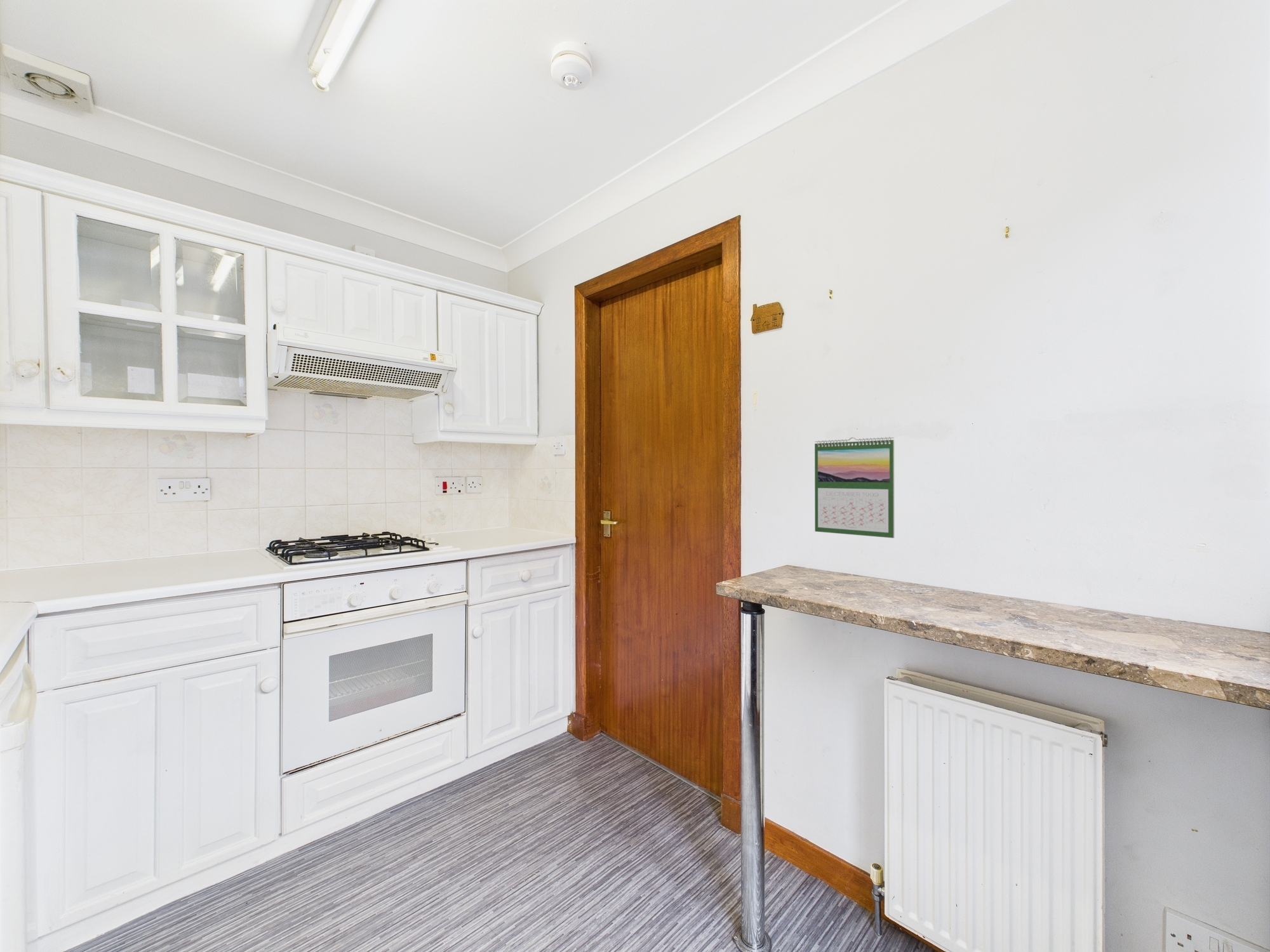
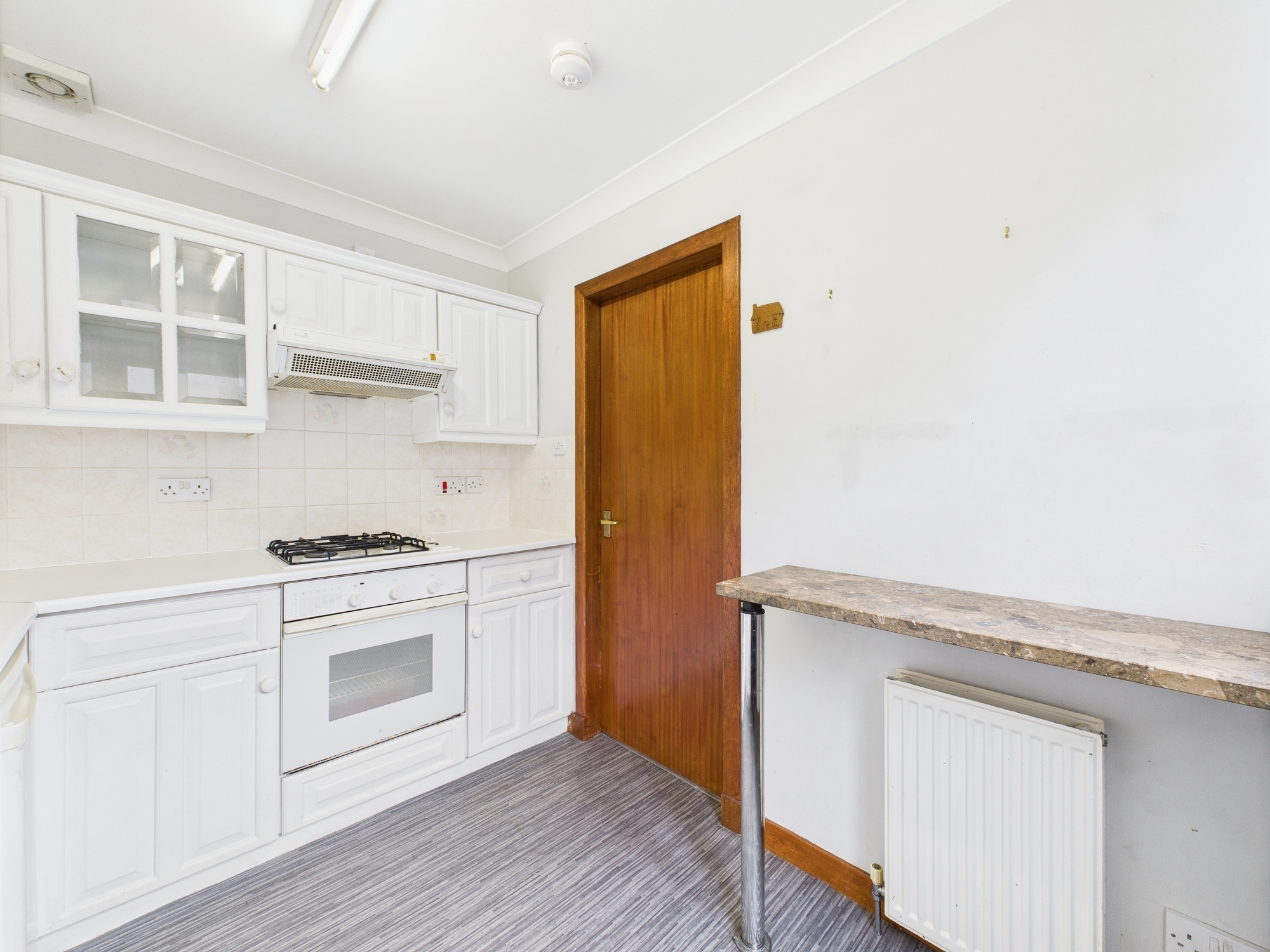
- calendar (852, 486)
